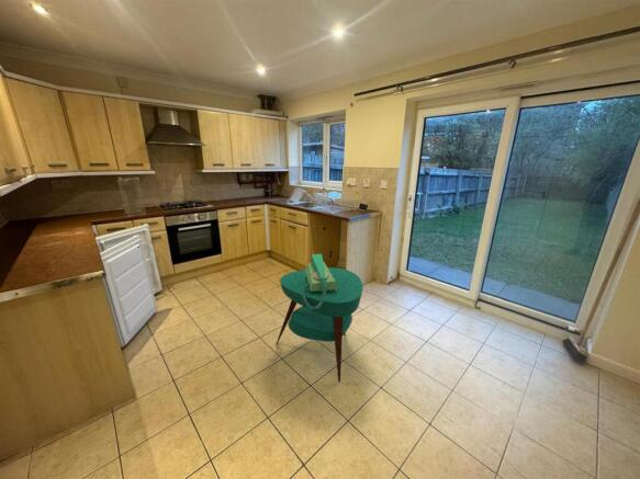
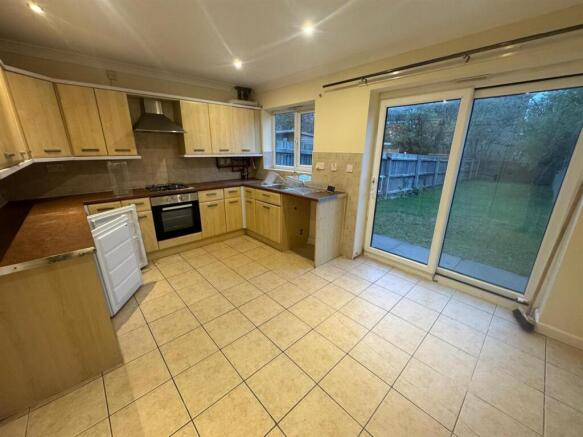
- round table (321, 305)
